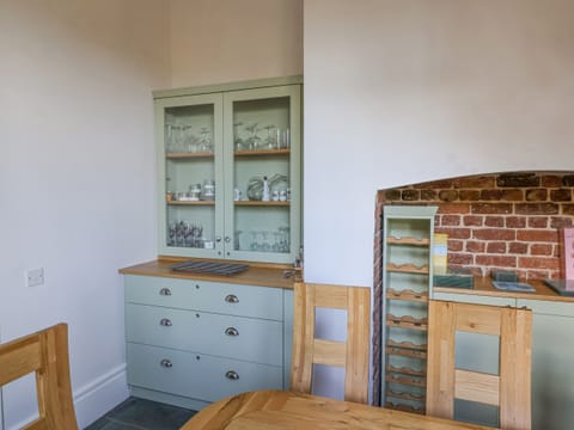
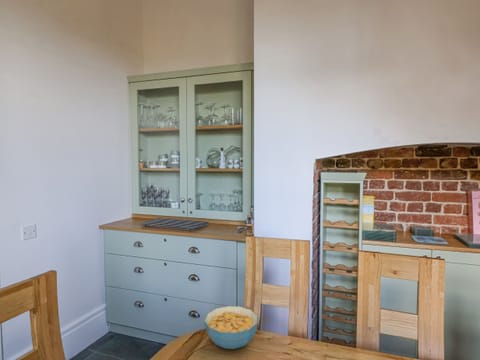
+ cereal bowl (231, 331)
